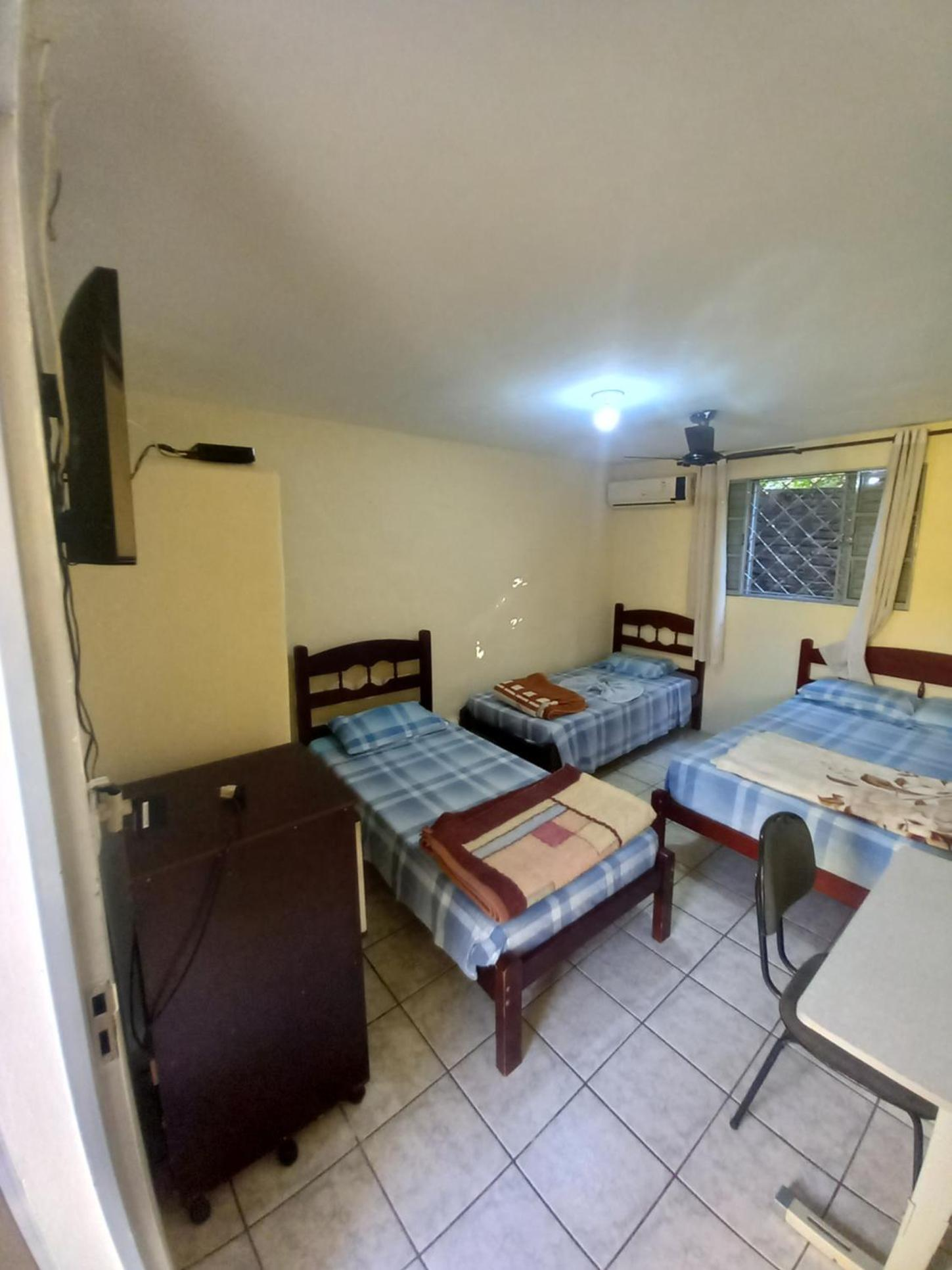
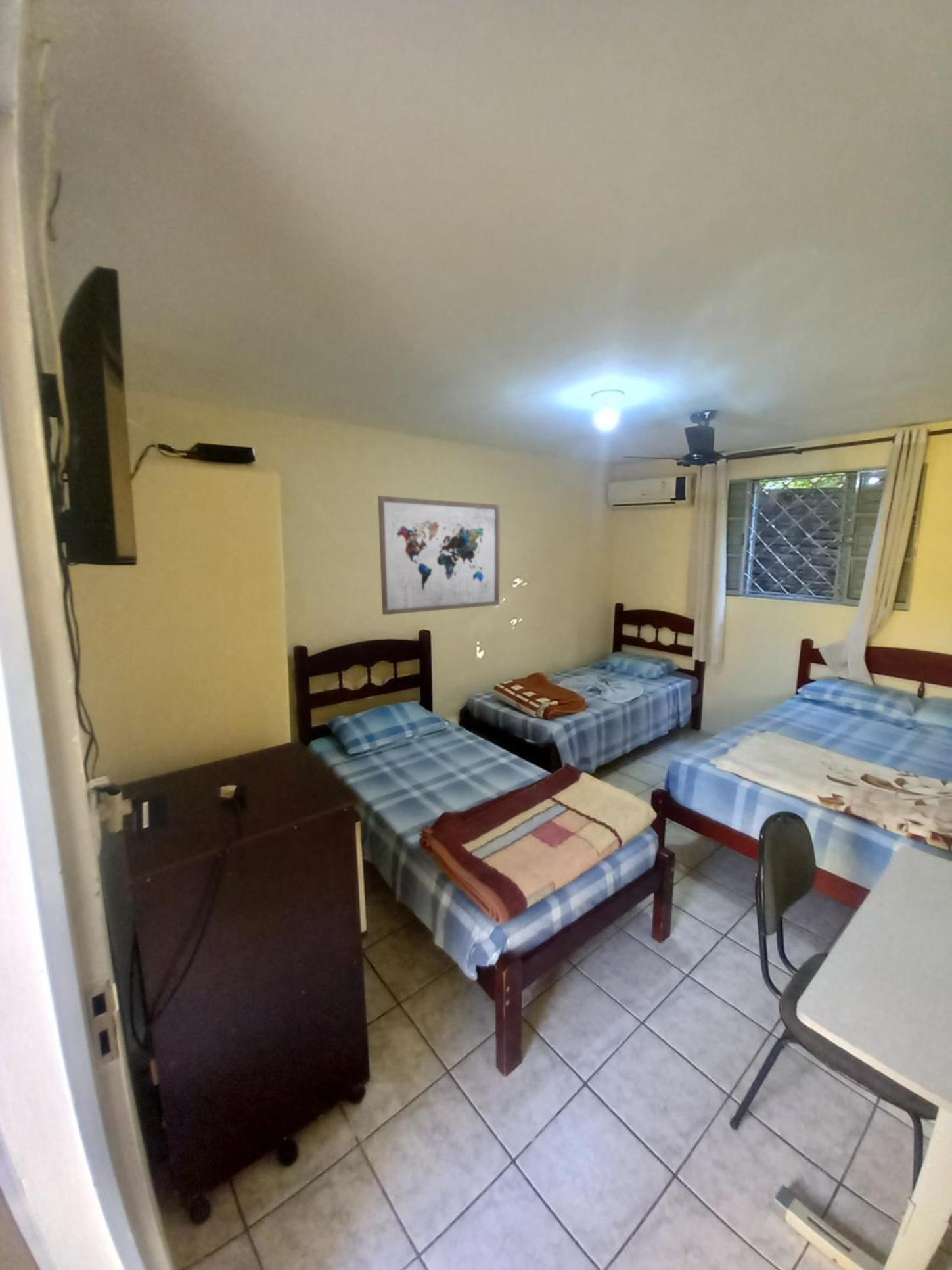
+ wall art (445, 556)
